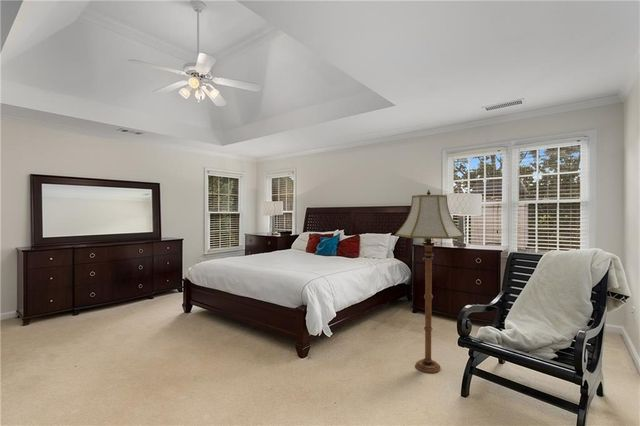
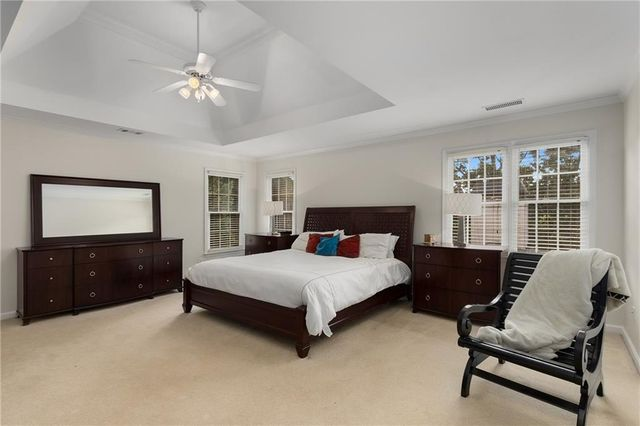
- floor lamp (428, 278)
